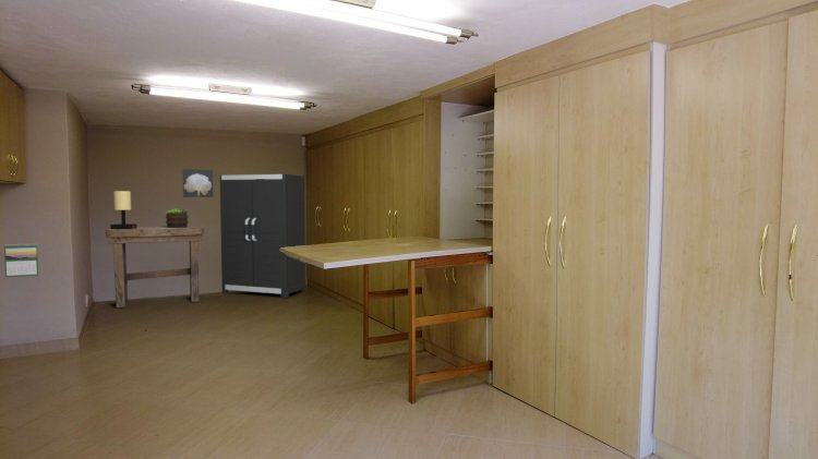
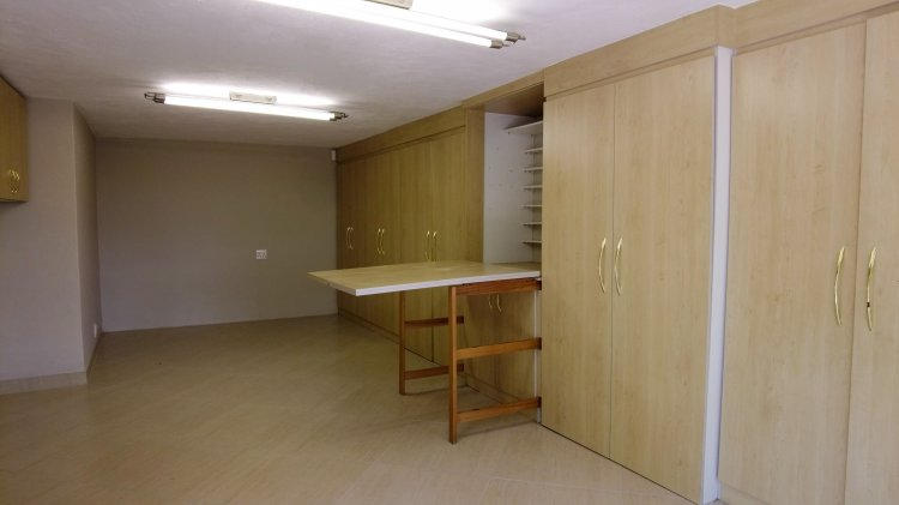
- storage cabinet (263, 234)
- calendar (21, 259)
- stool (158, 270)
- potted plant (177, 217)
- wall art (197, 183)
- table lamp (123, 209)
